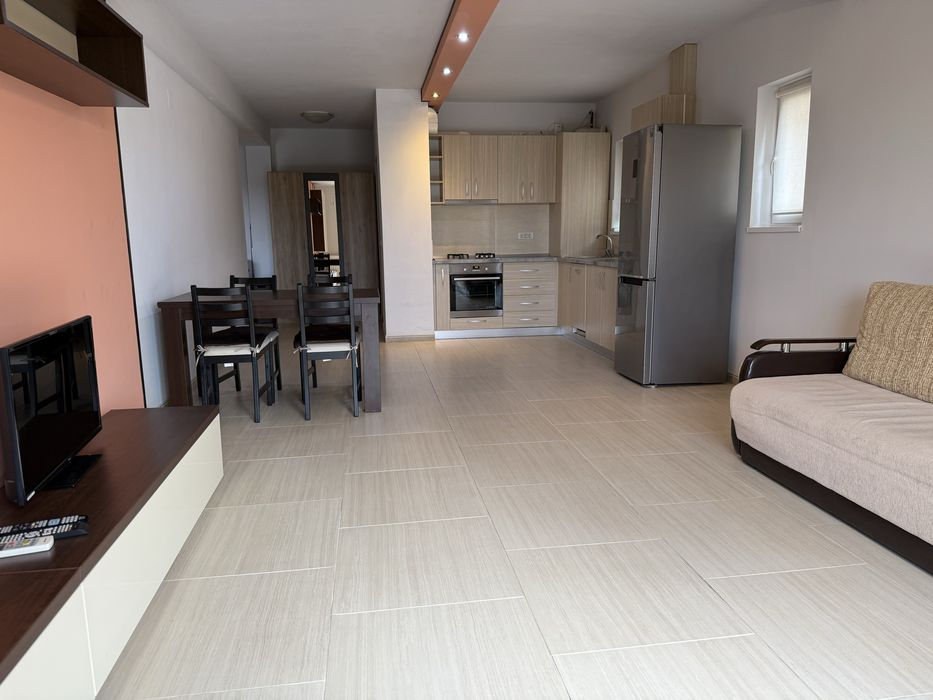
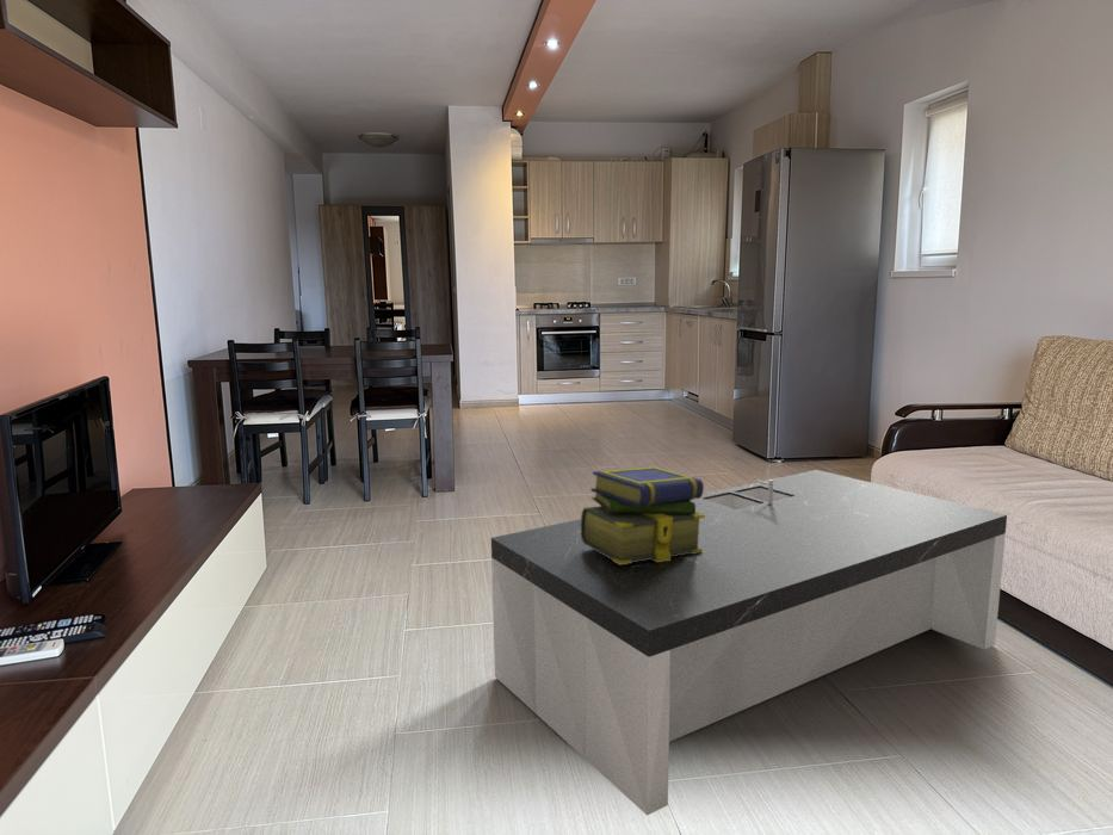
+ coffee table (755, 582)
+ stack of books (643, 508)
